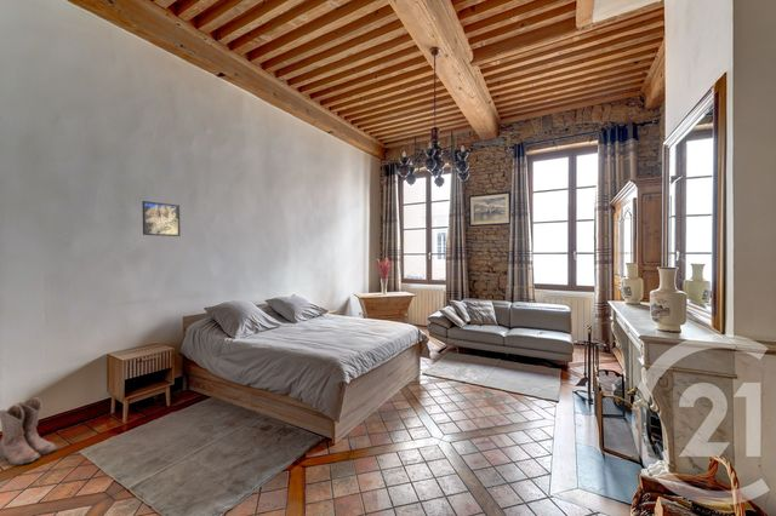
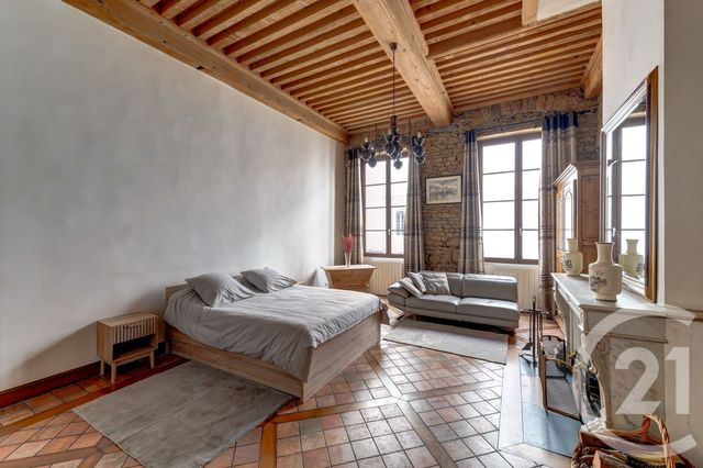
- boots (28, 428)
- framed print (161, 219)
